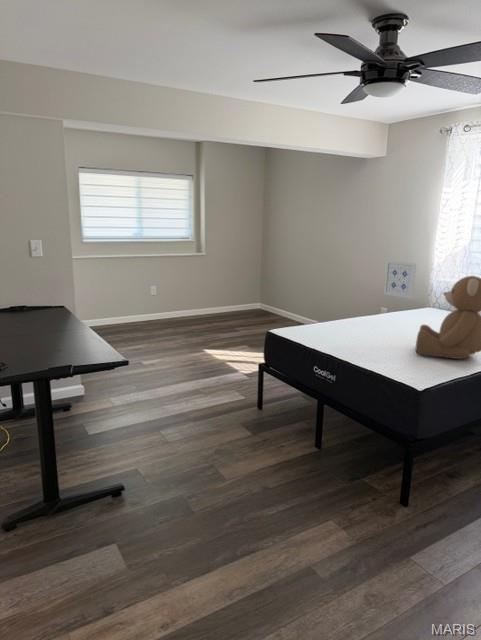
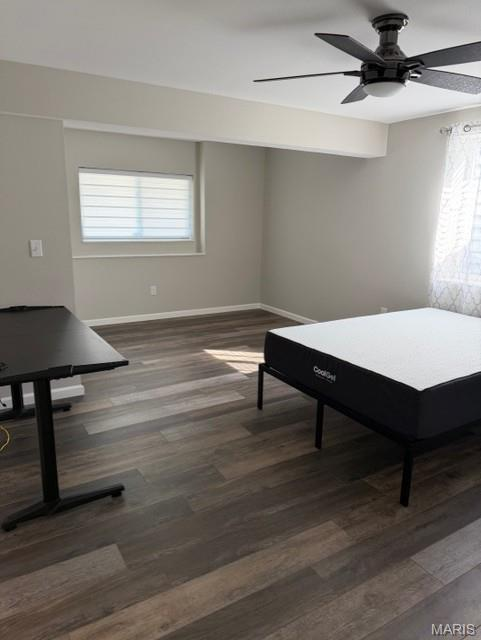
- wall art (399, 279)
- teddy bear (453, 315)
